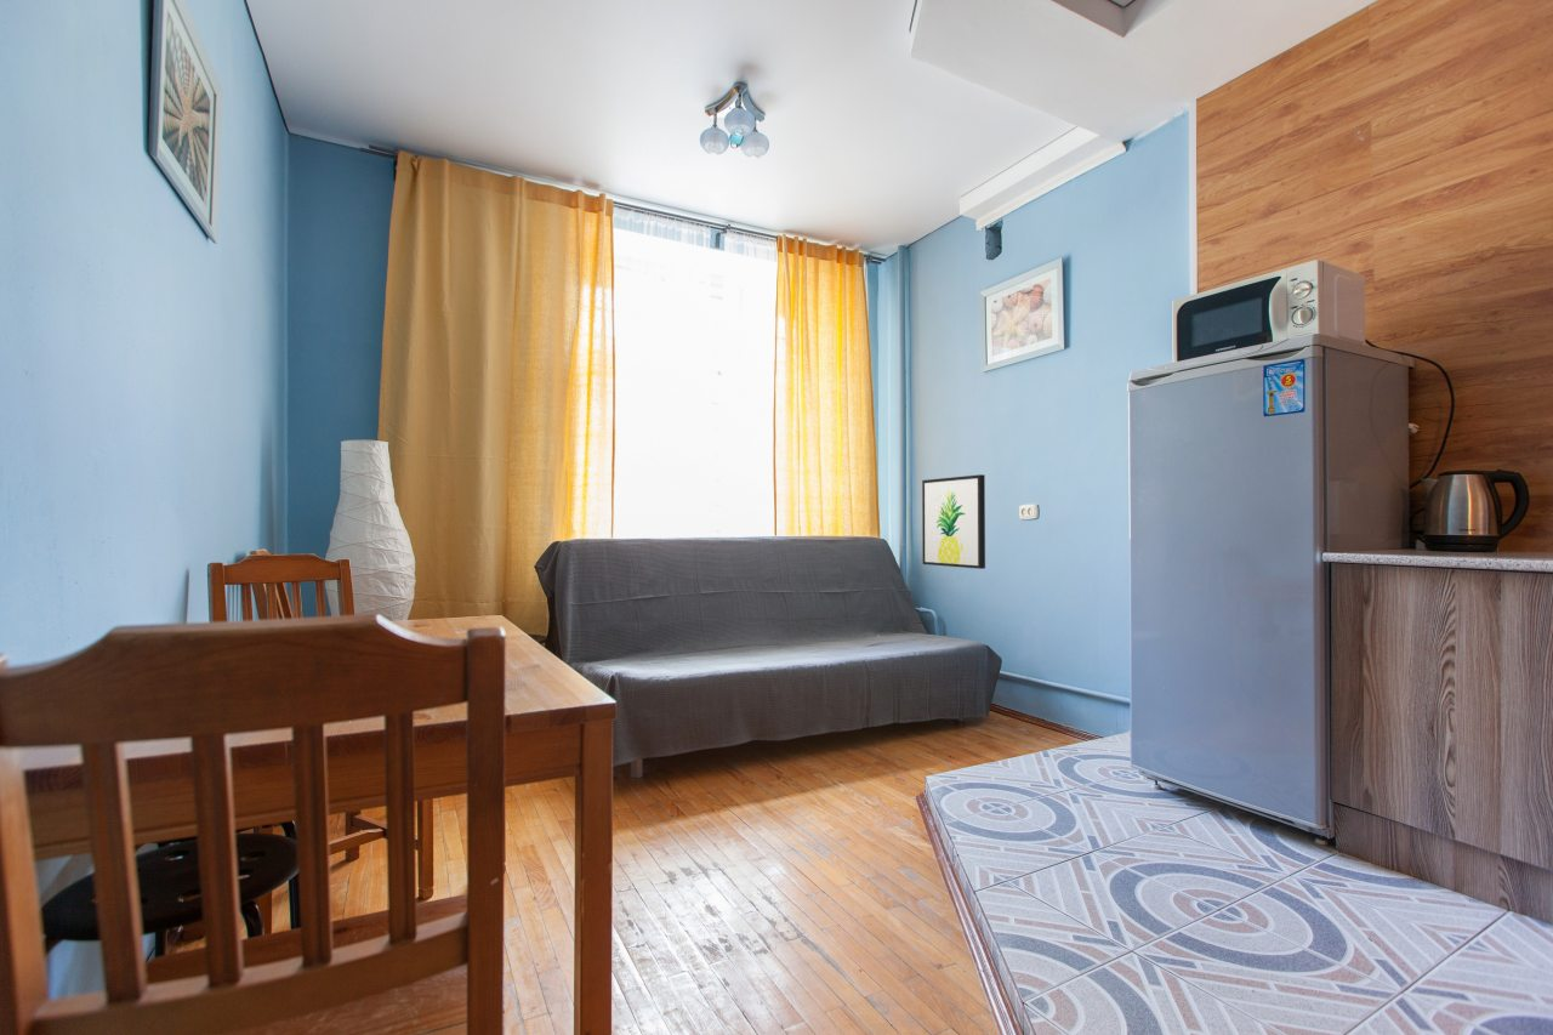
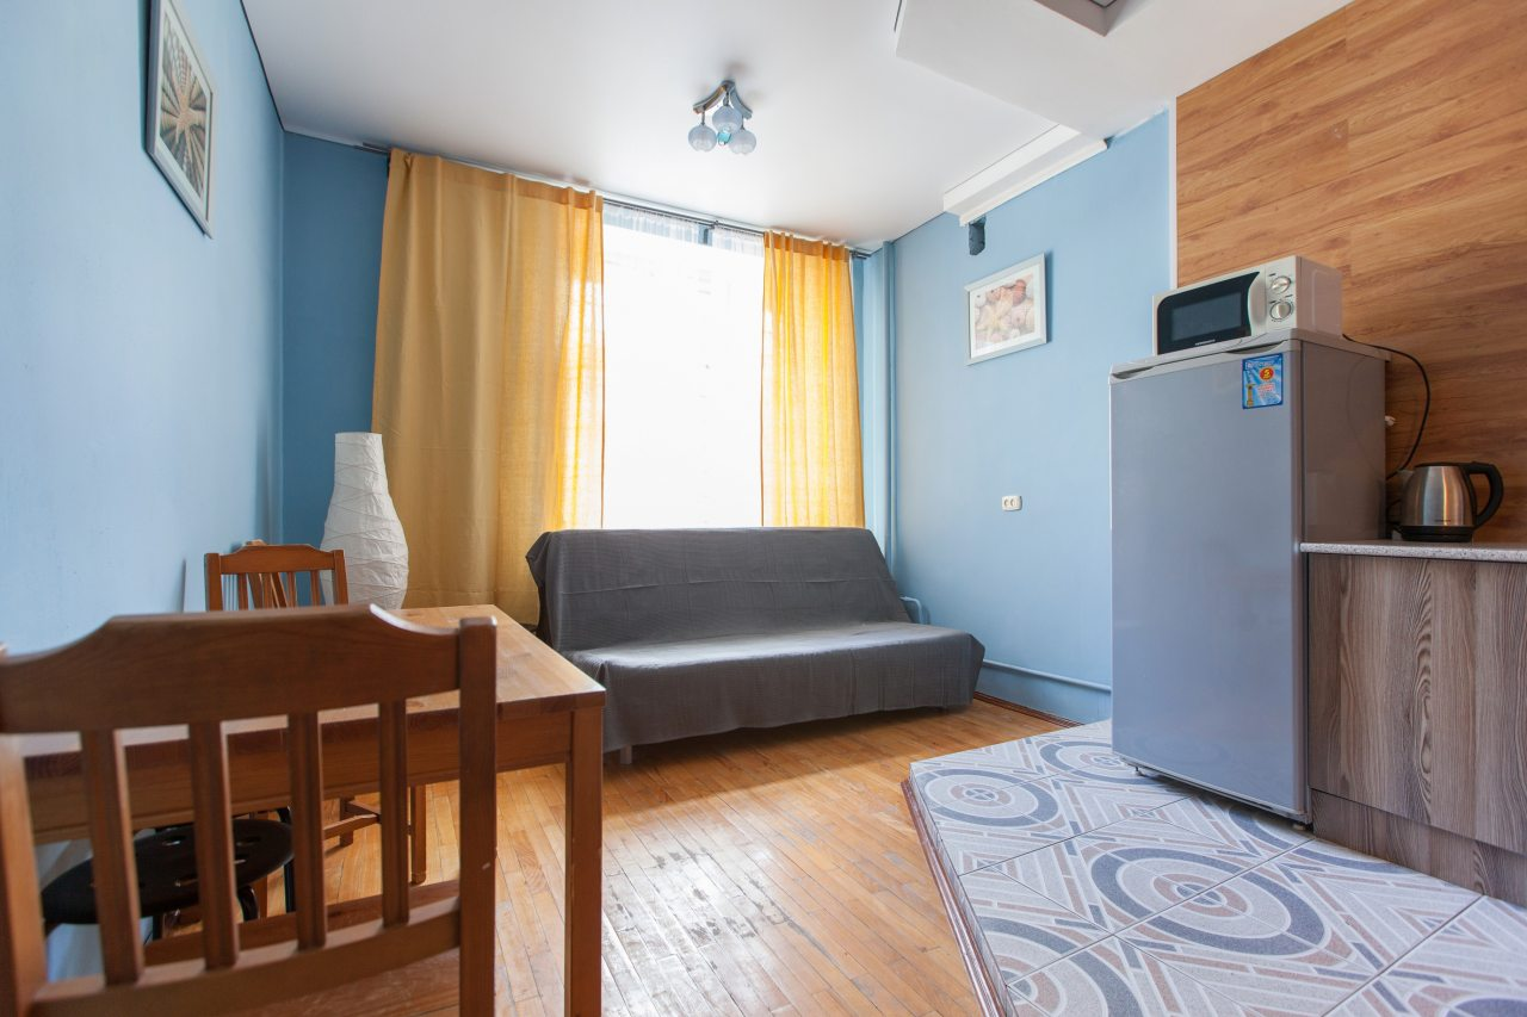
- wall art (951, 522)
